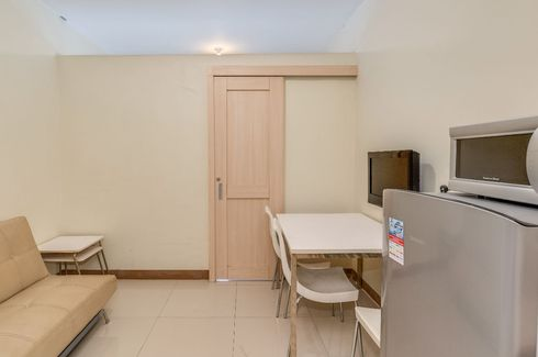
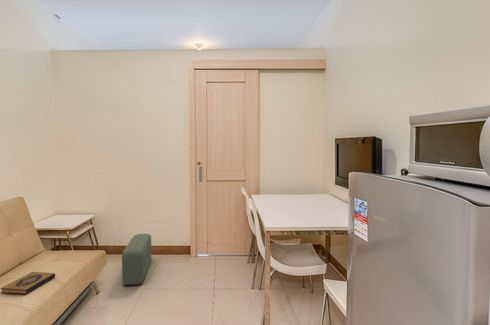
+ hardback book (29, 282)
+ pouf (138, 256)
